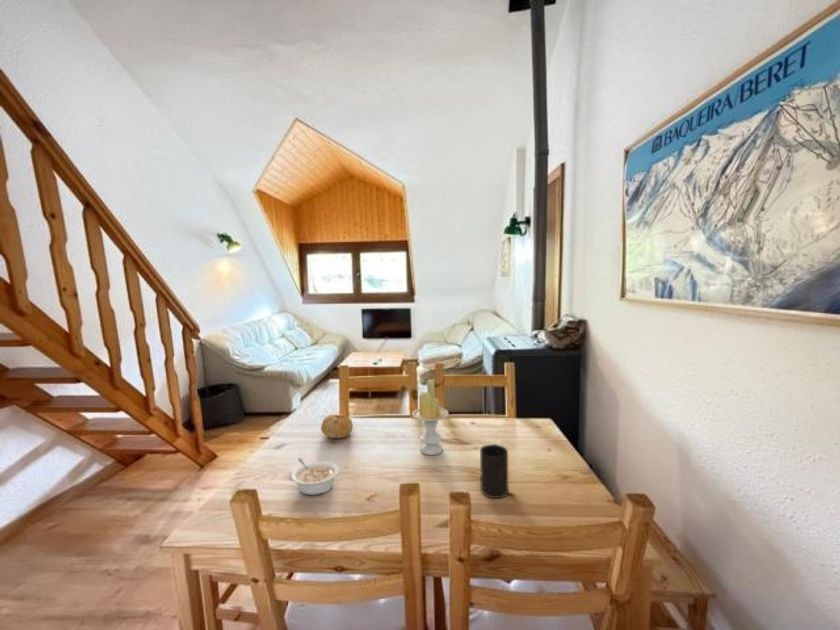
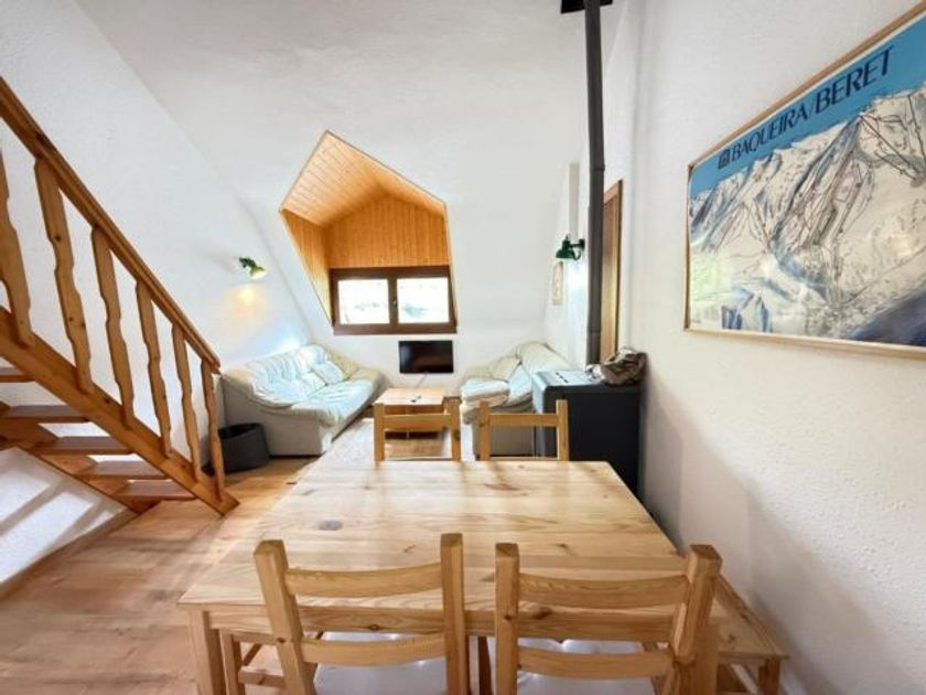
- legume (313, 477)
- candle (430, 415)
- cup (494, 470)
- fruit (336, 425)
